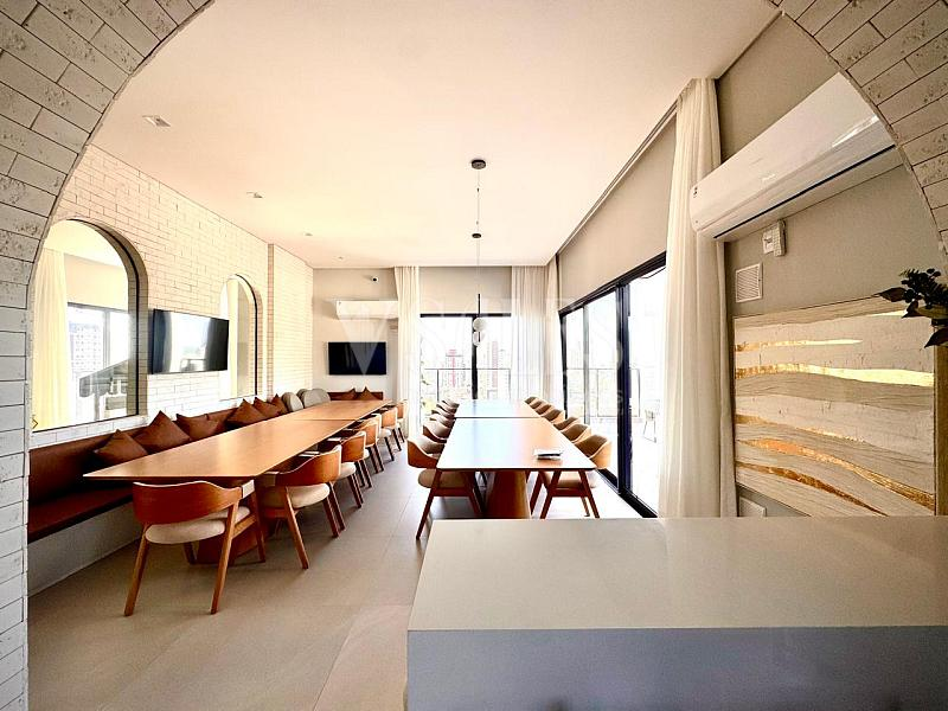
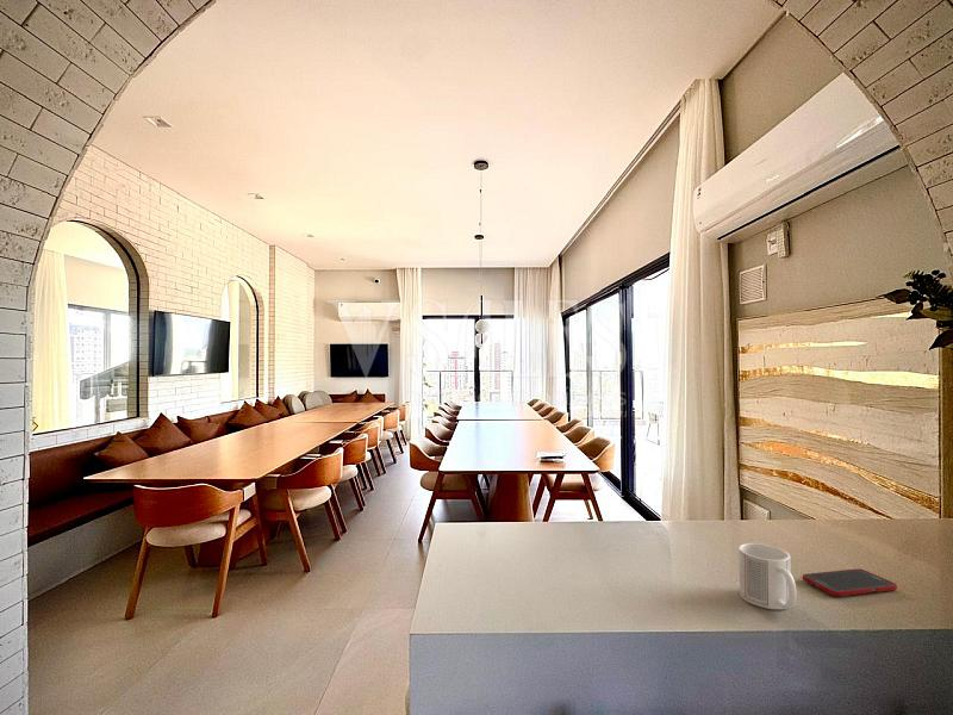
+ cell phone (848, 582)
+ mug (771, 579)
